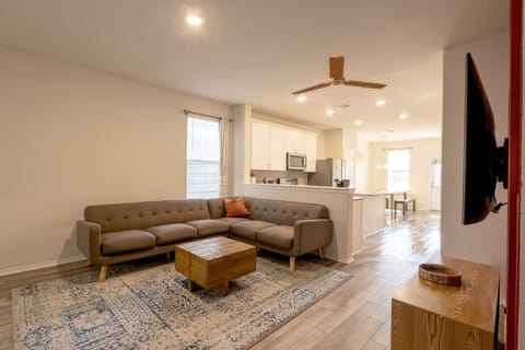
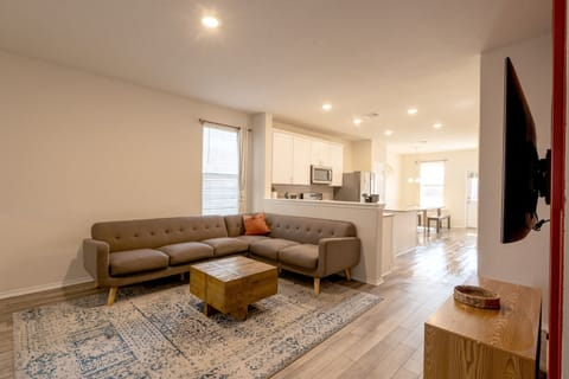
- ceiling fan (337, 65)
